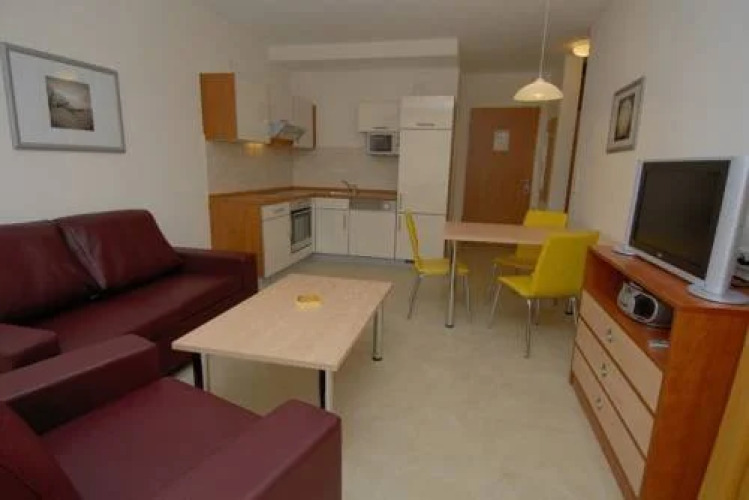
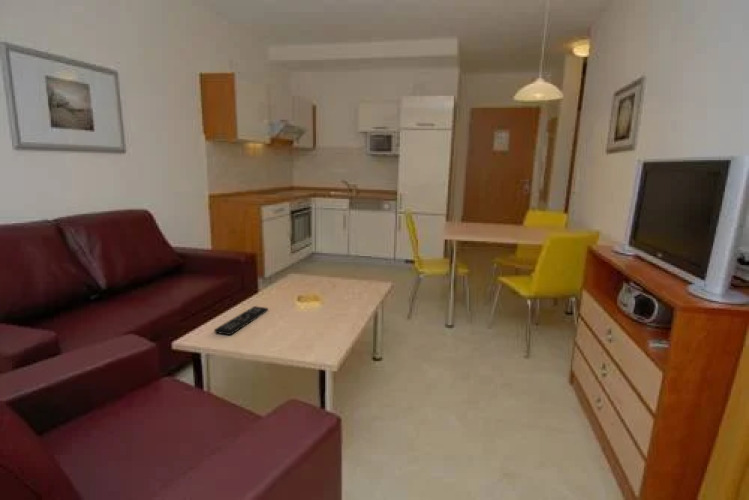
+ remote control (243, 318)
